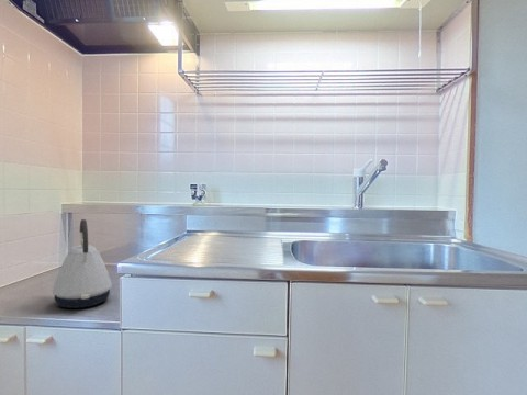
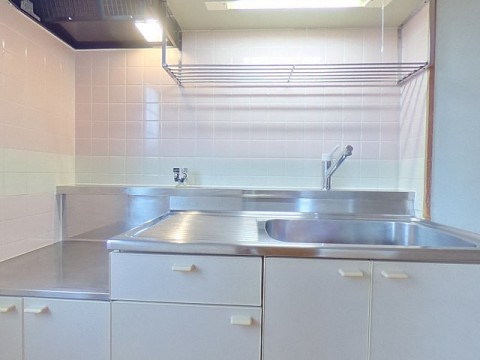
- kettle (82, 260)
